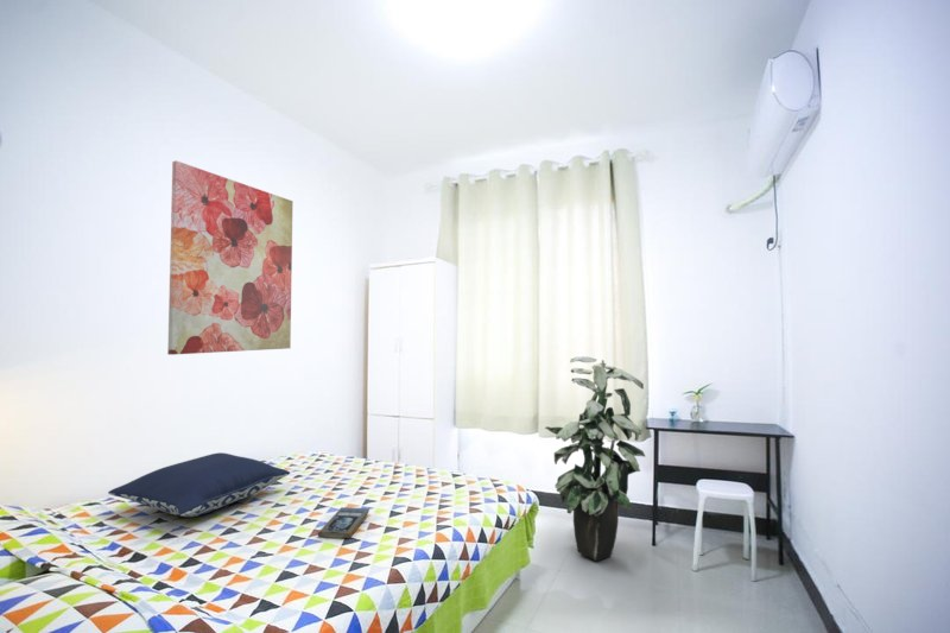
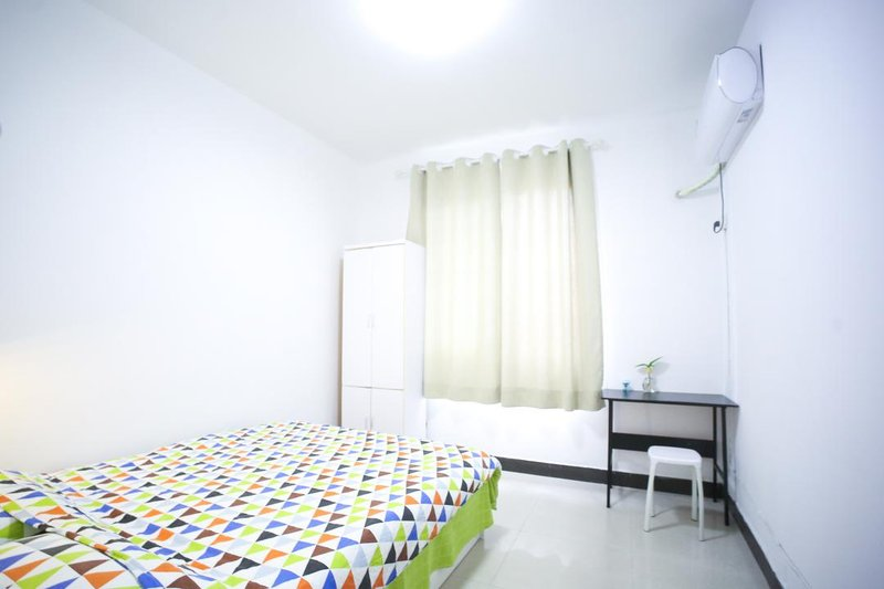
- wall art (239, 266)
- indoor plant (593, 451)
- pillow (204, 481)
- book (344, 521)
